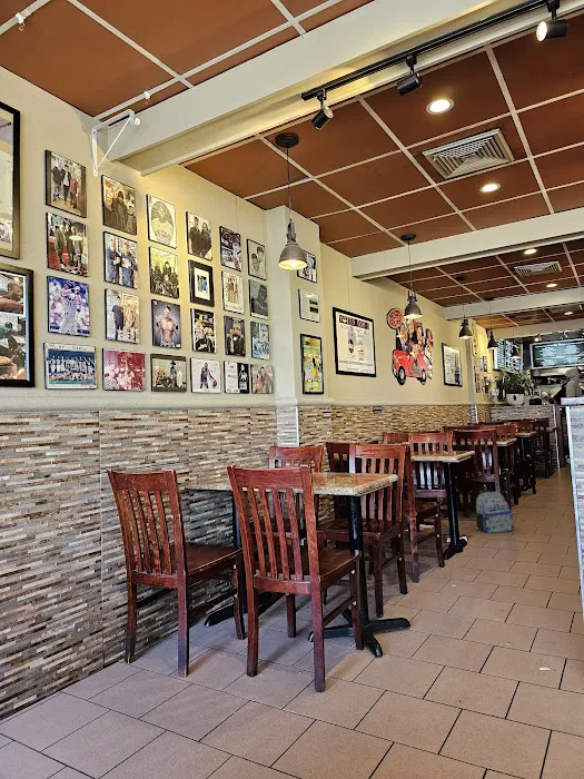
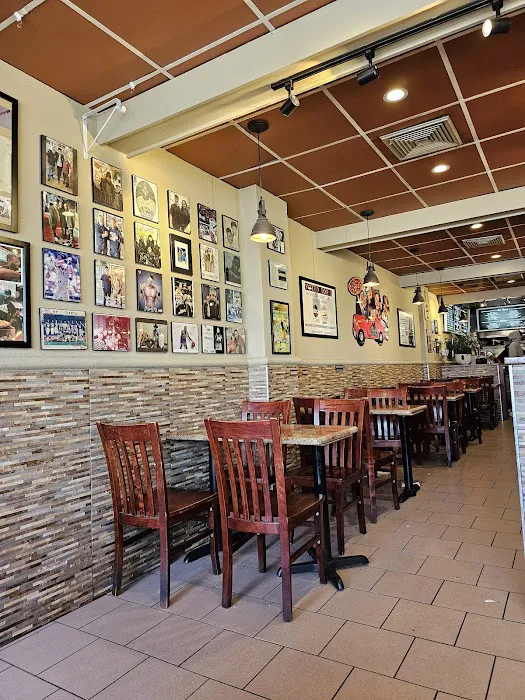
- backpack (494, 511)
